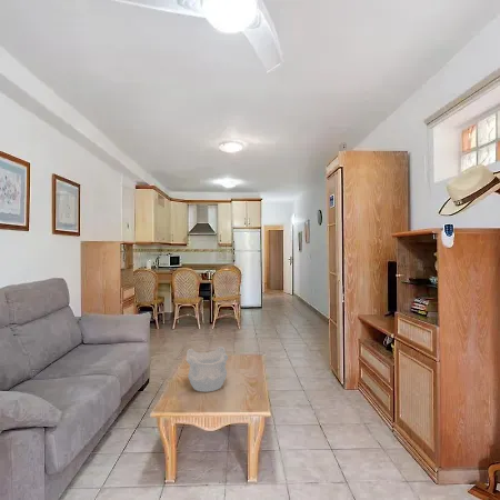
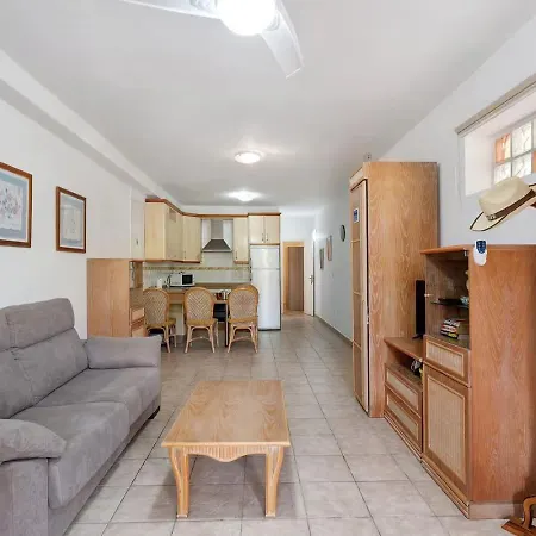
- decorative bowl (207, 368)
